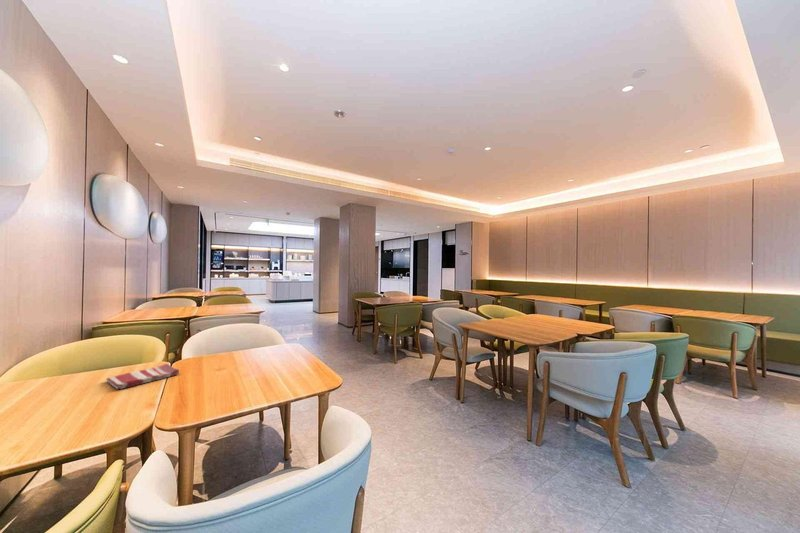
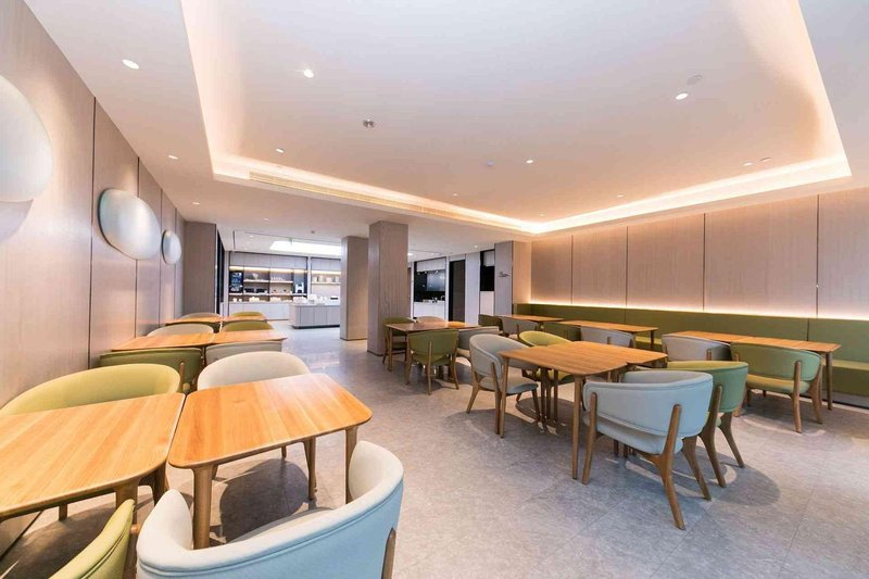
- dish towel (144, 374)
